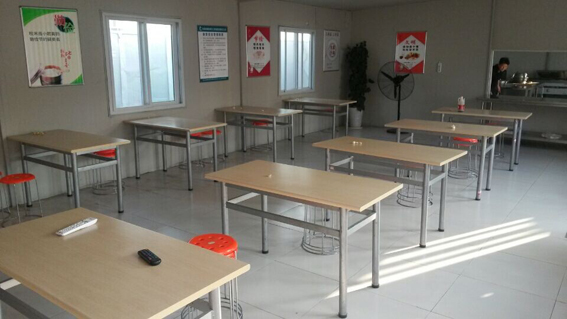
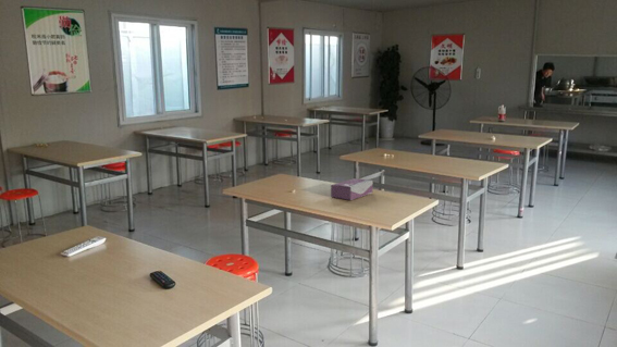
+ tissue box (351, 188)
